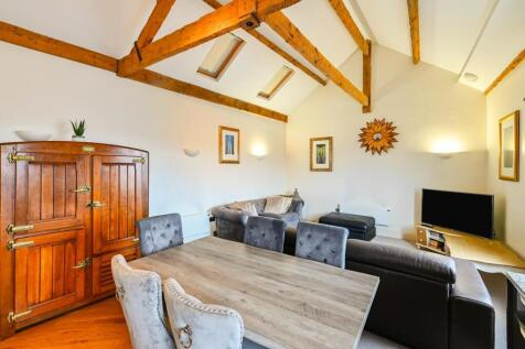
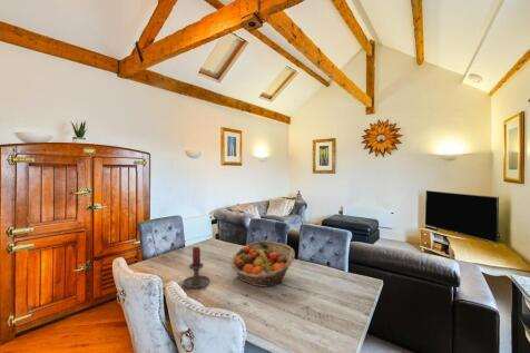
+ fruit basket (262, 262)
+ candle holder (193, 266)
